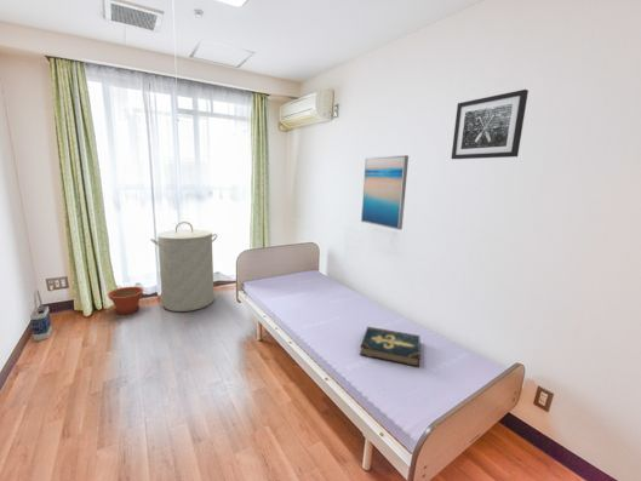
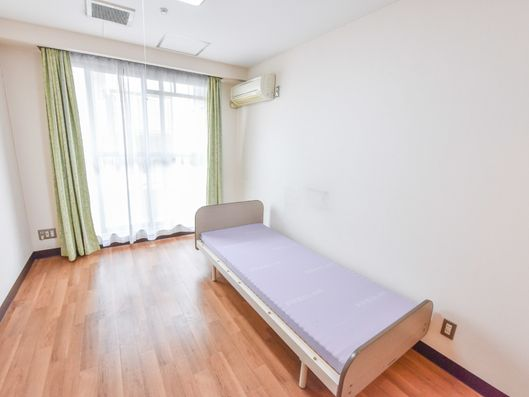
- wall art (382, 191)
- book (390, 344)
- laundry hamper (187, 262)
- bag (39, 313)
- wall art (485, 127)
- plant pot (126, 300)
